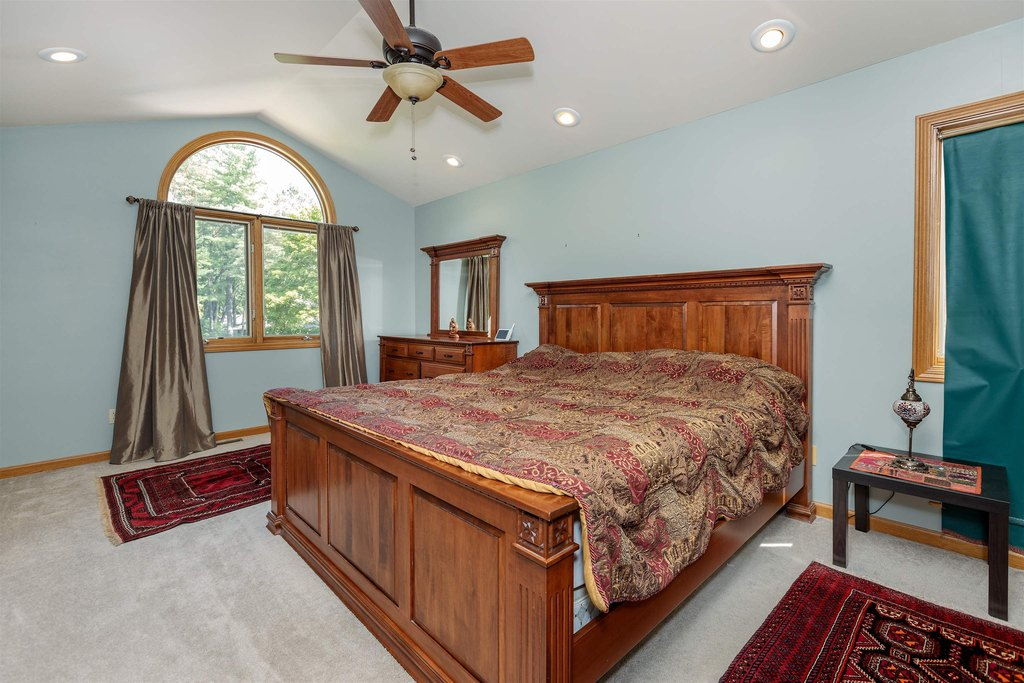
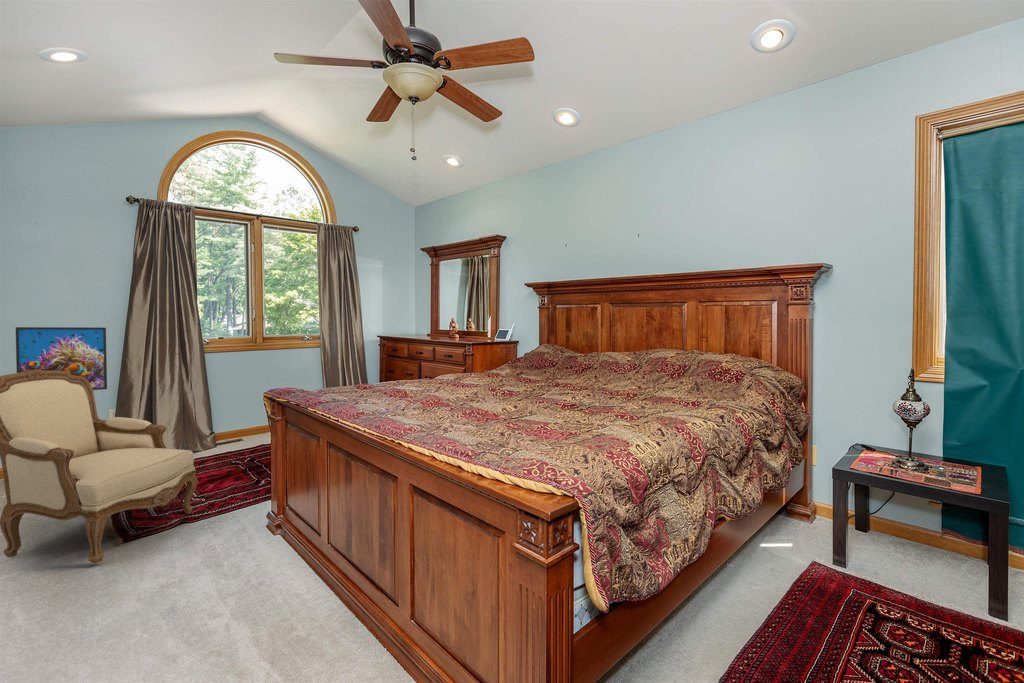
+ armchair (98, 452)
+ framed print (63, 359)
